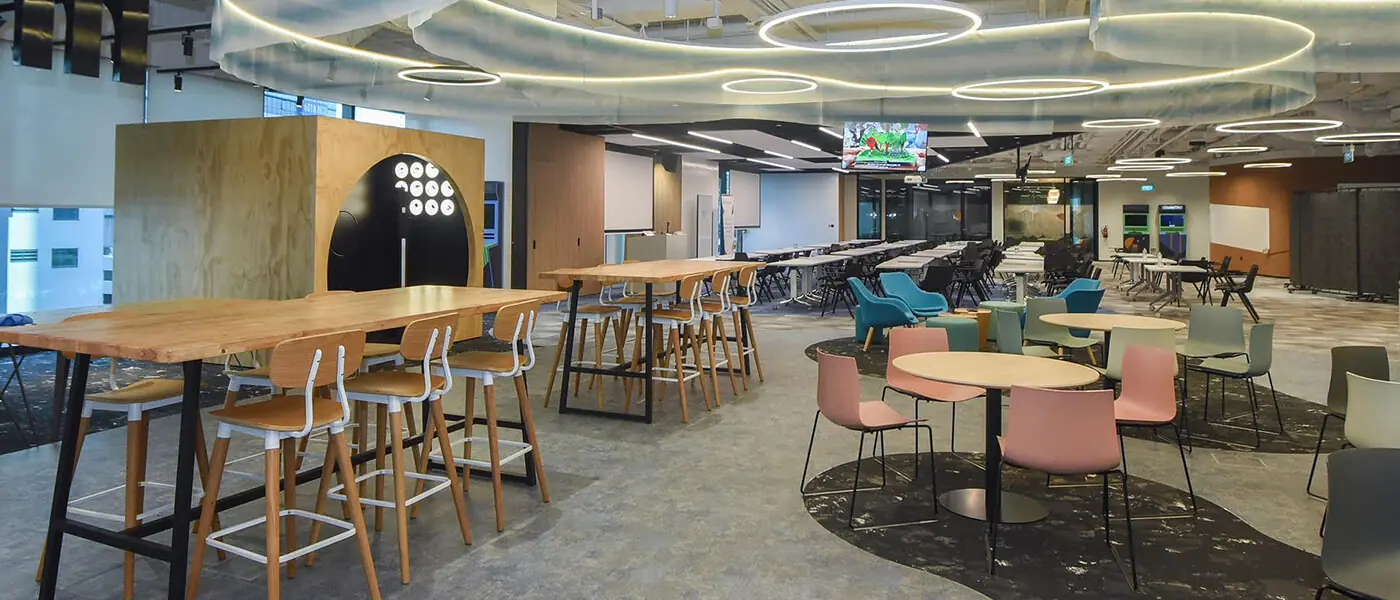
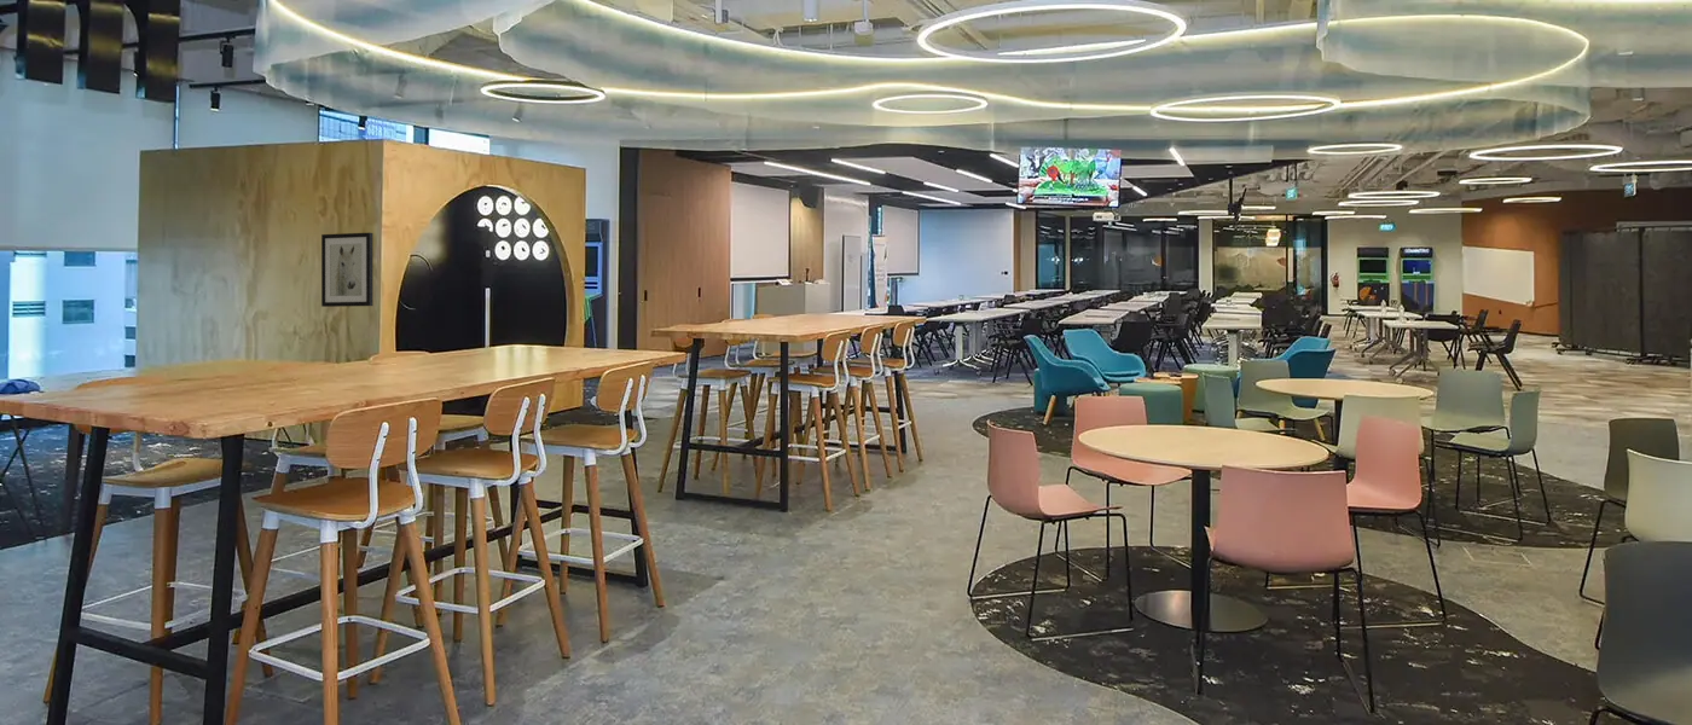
+ wall art (347, 269)
